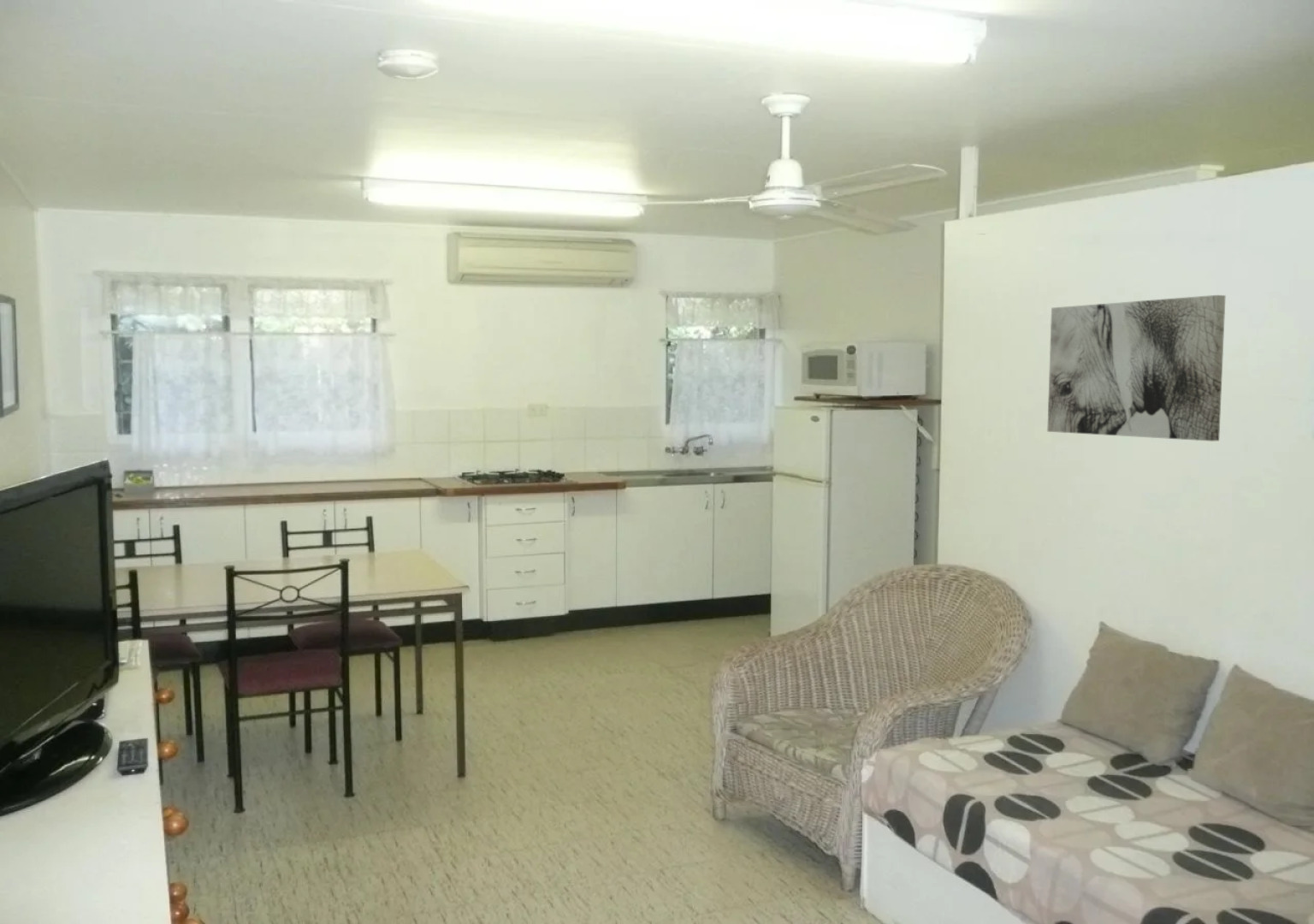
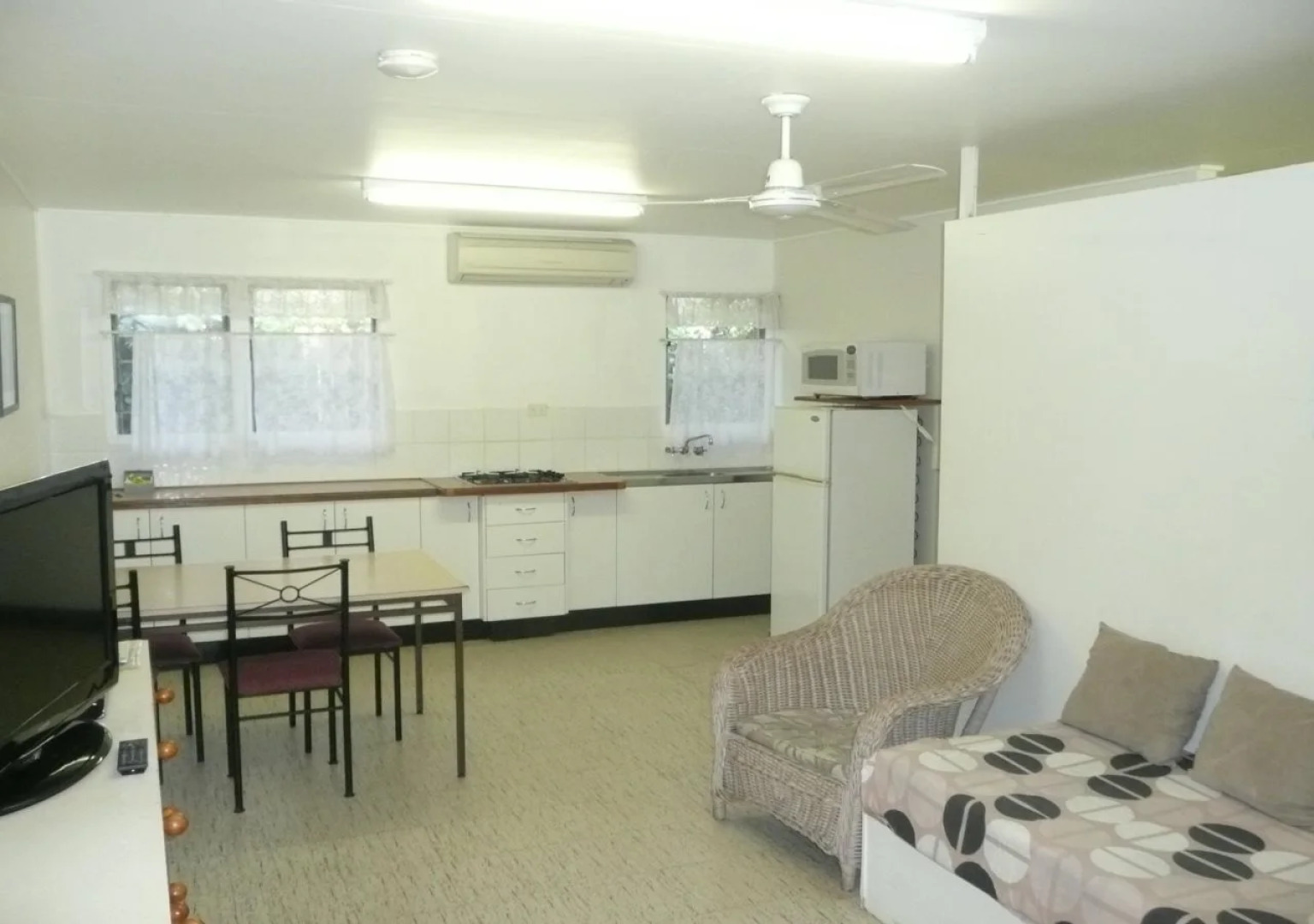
- wall art (1128, 369)
